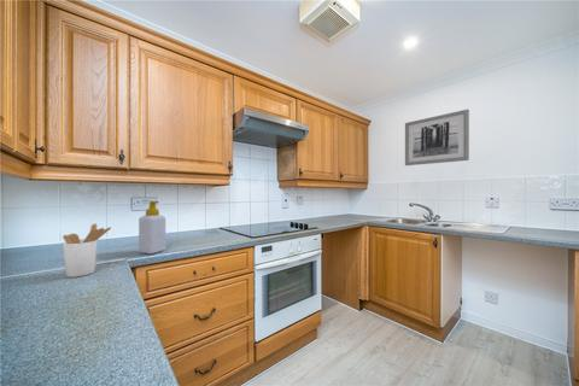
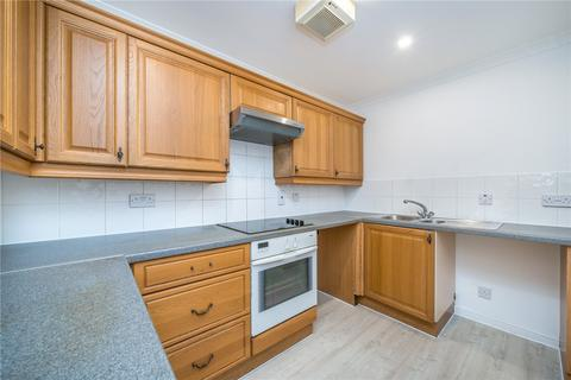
- wall art (433, 140)
- soap bottle (152, 226)
- utensil holder (87, 248)
